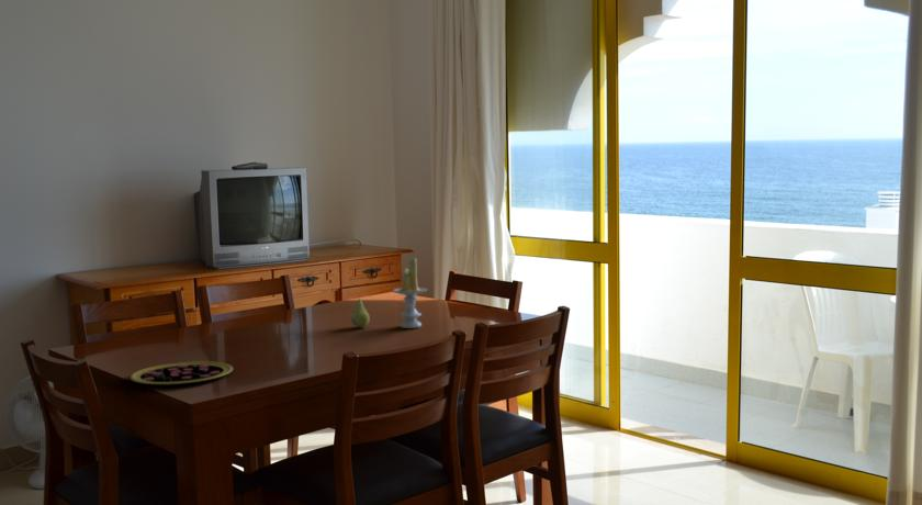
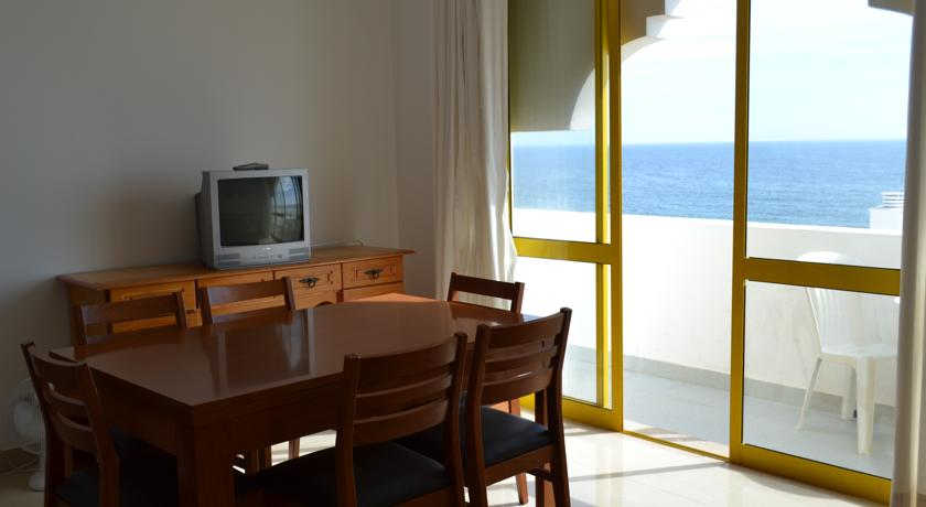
- fruit (360, 311)
- candle (409, 292)
- pizza (182, 373)
